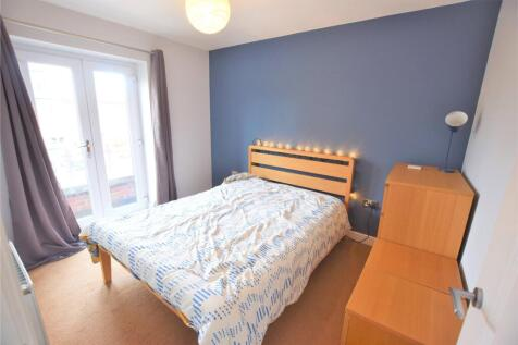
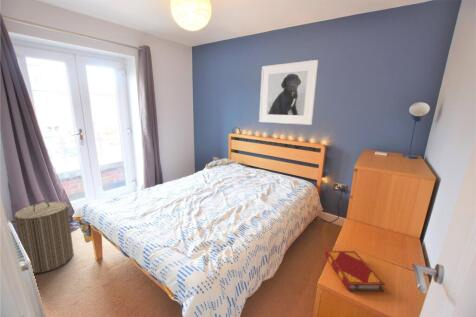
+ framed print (285, 94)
+ laundry hamper (46, 231)
+ hardback book (351, 268)
